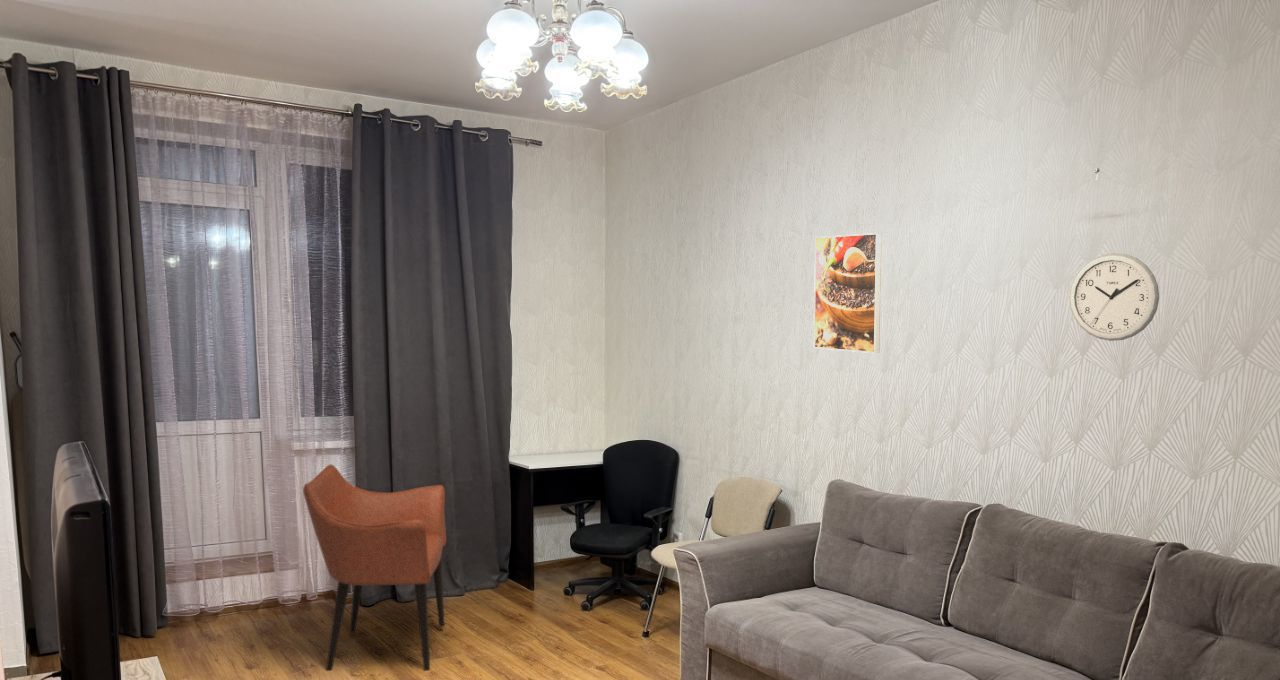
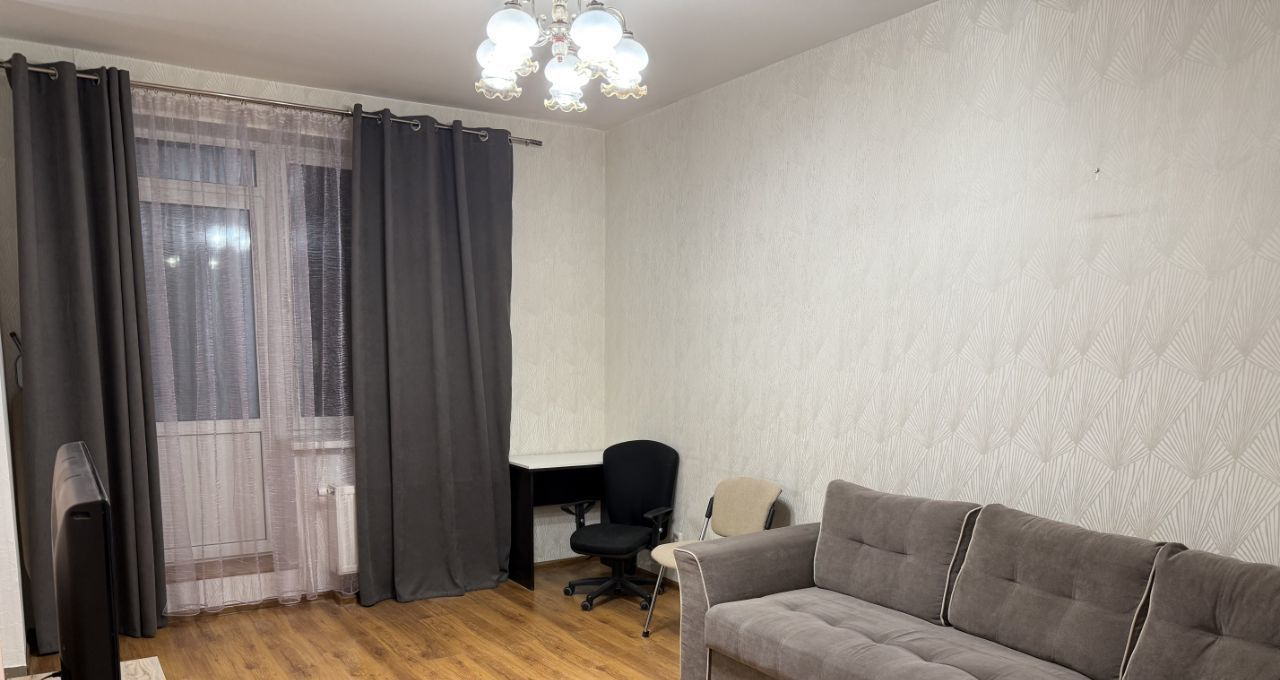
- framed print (846, 293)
- wall clock (1111, 297)
- armchair (375, 561)
